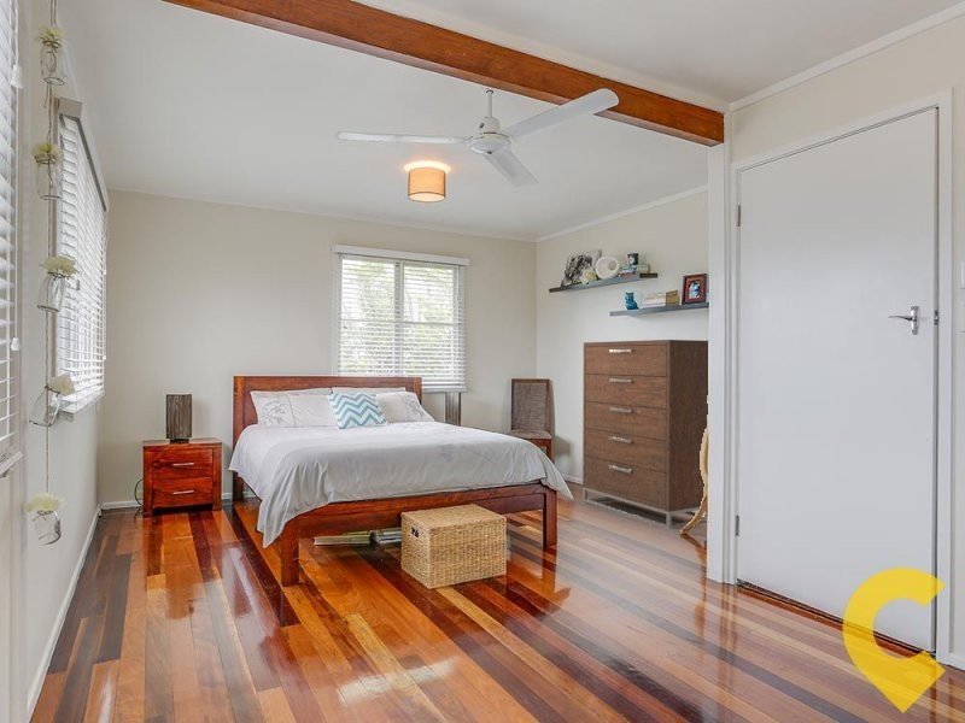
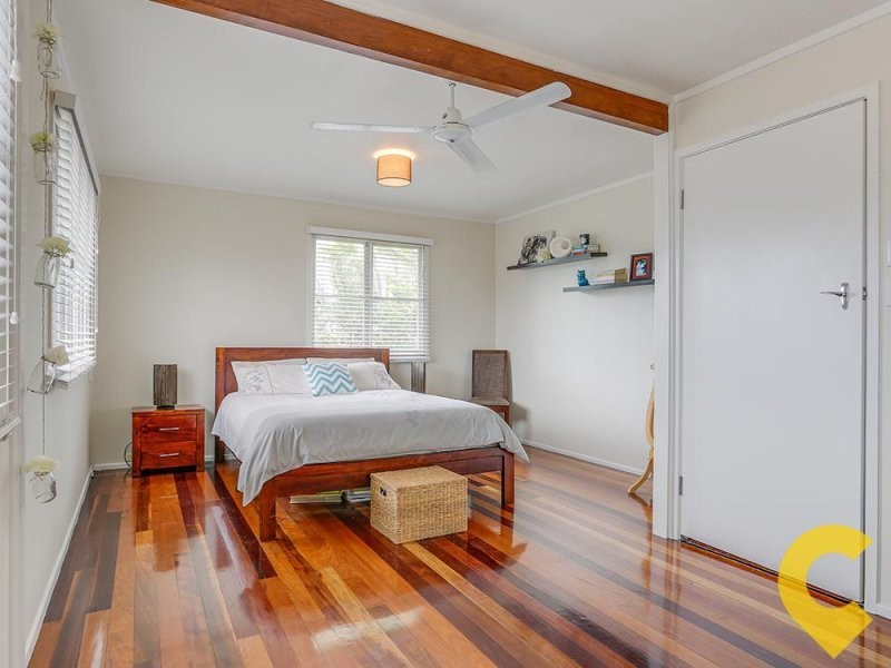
- dresser (644, 425)
